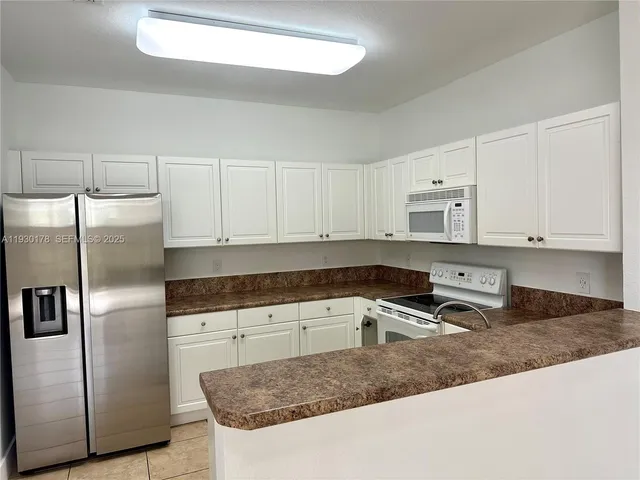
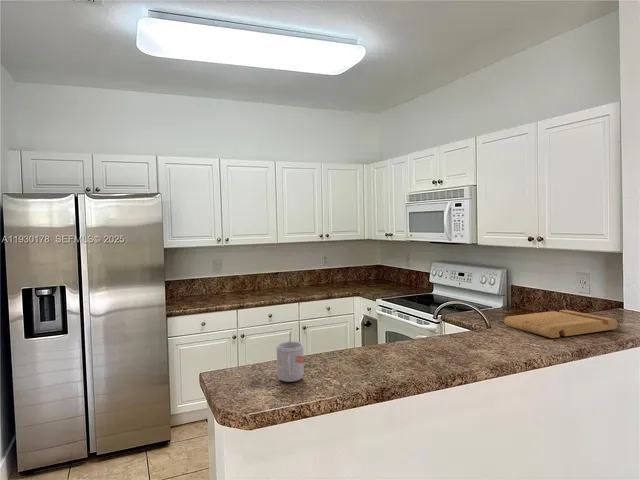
+ cutting board (559, 322)
+ mug (289, 358)
